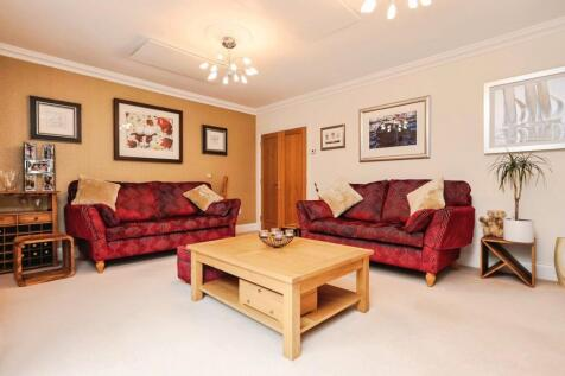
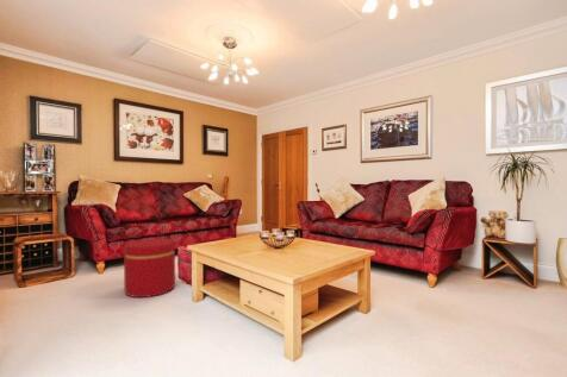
+ ottoman (150, 265)
